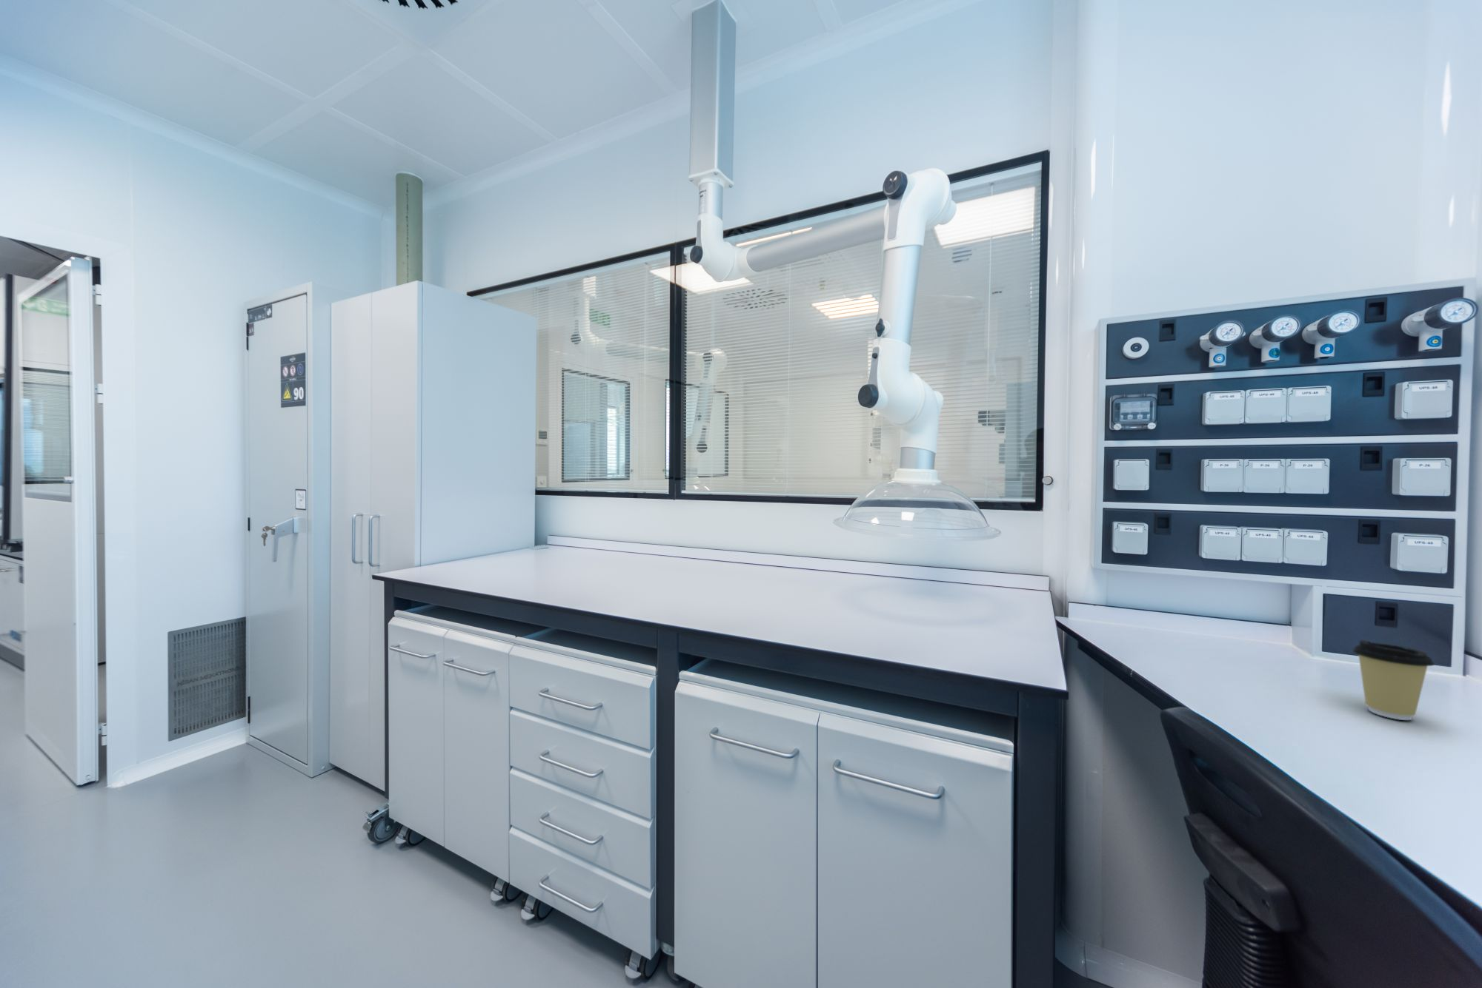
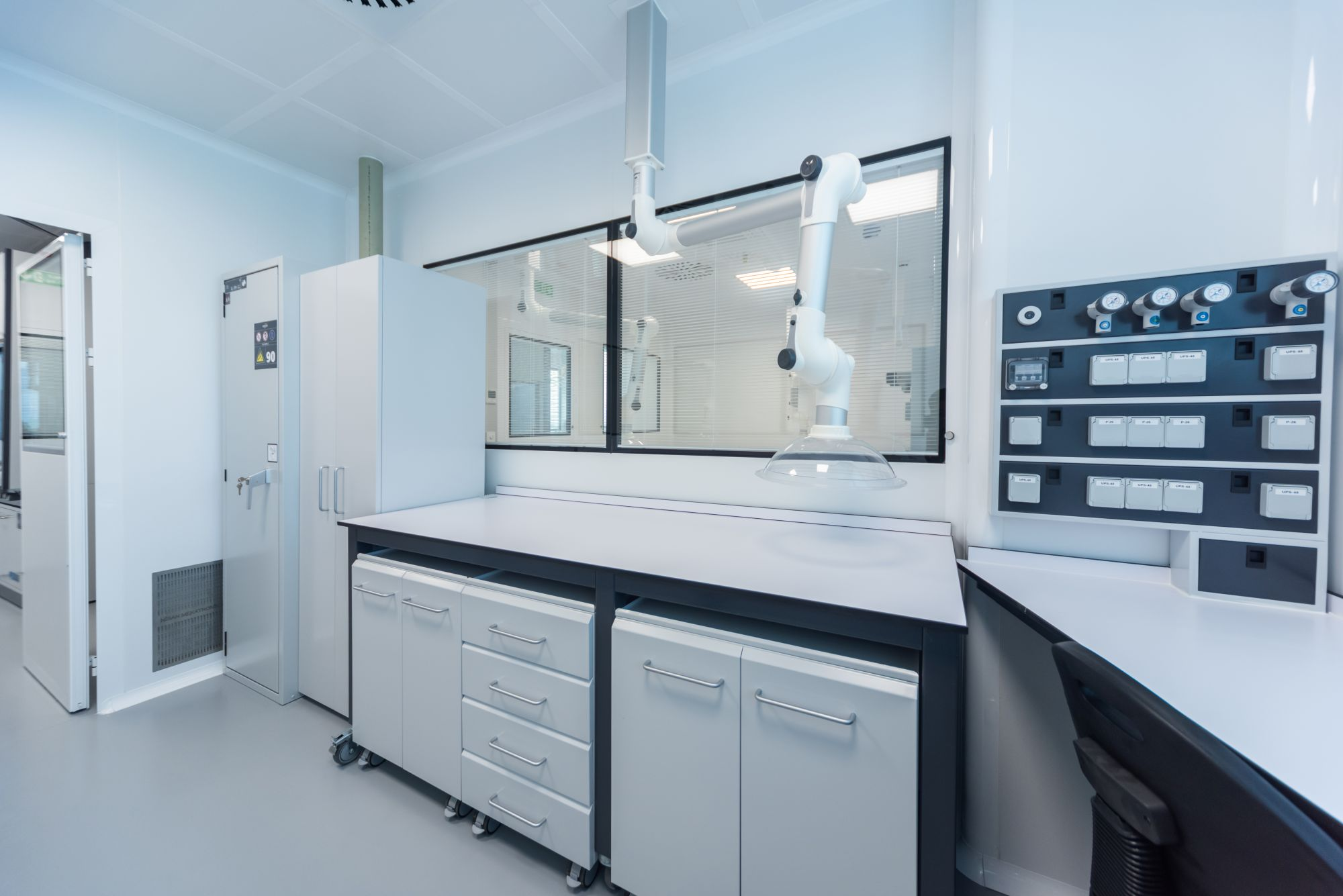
- coffee cup (1390, 679)
